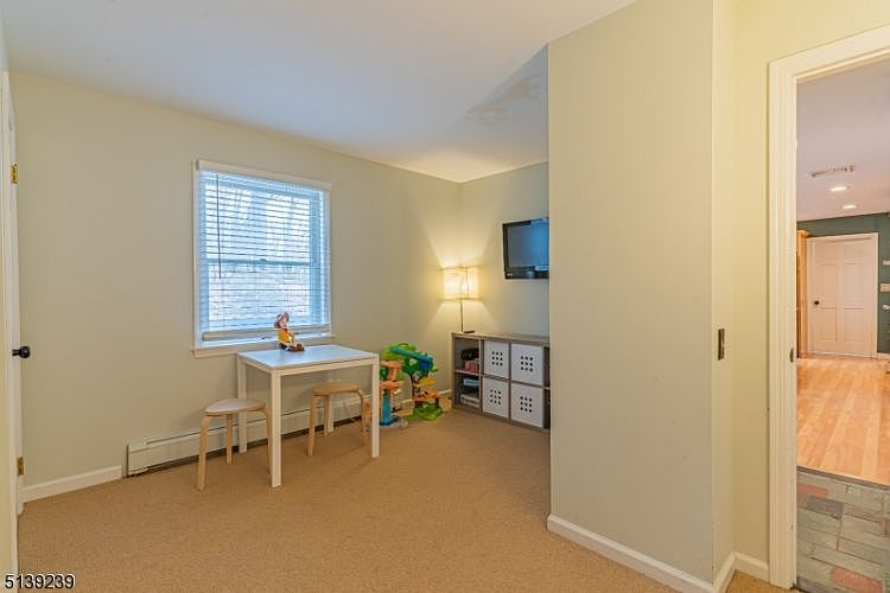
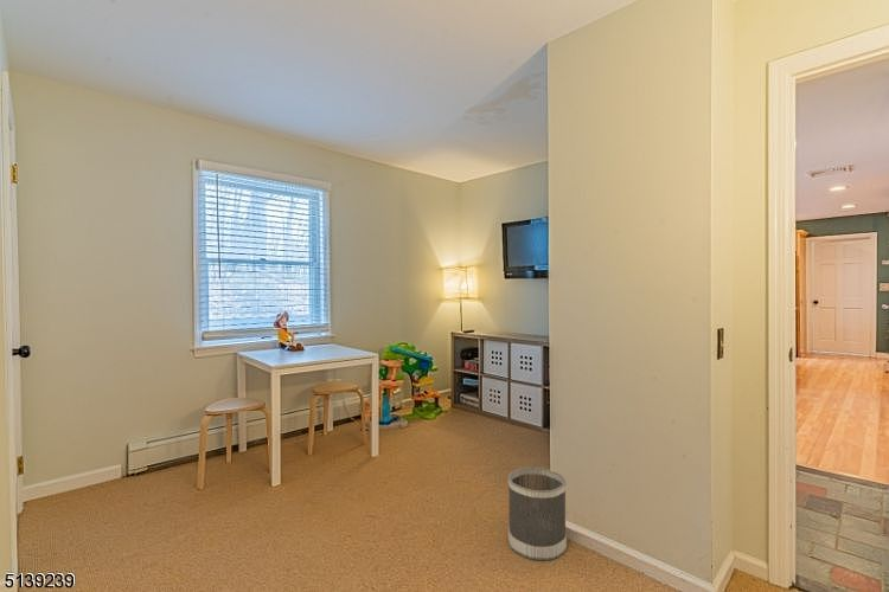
+ wastebasket (536, 510)
